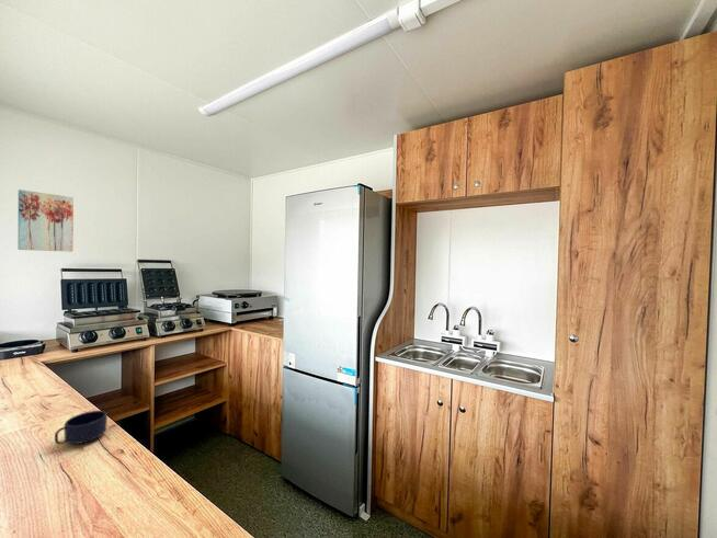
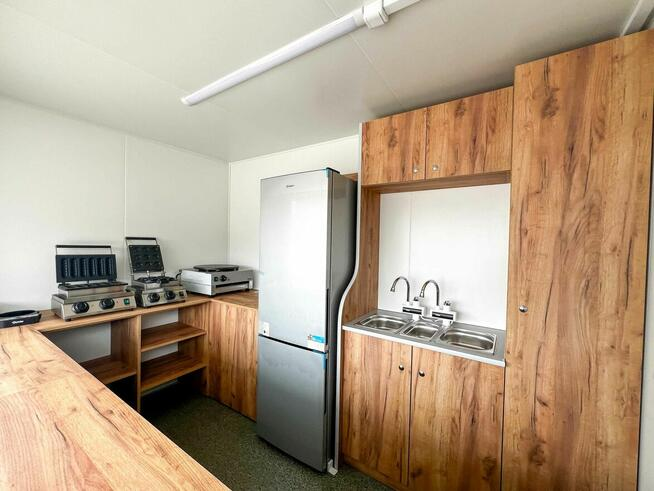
- wall art (46, 221)
- mug (81, 430)
